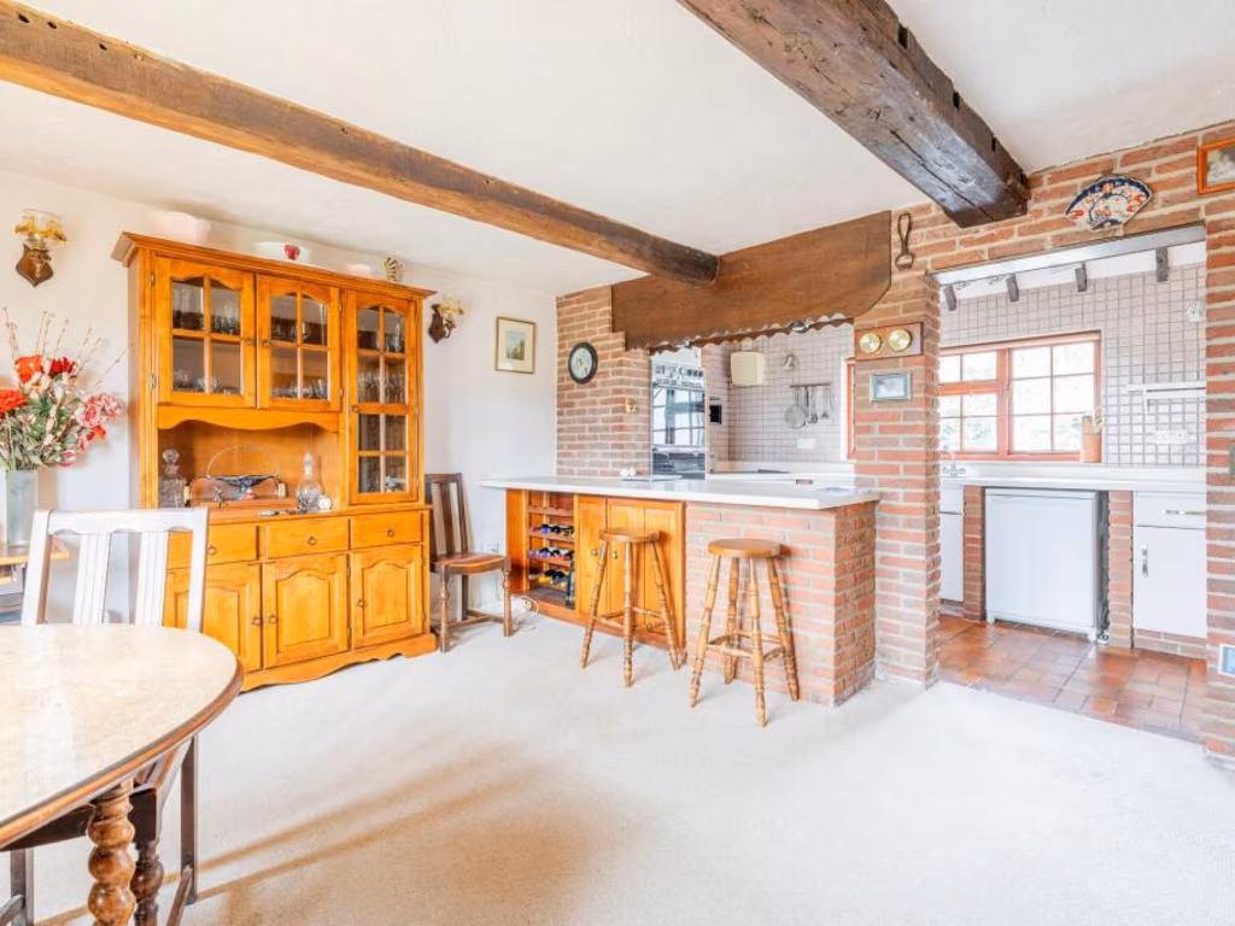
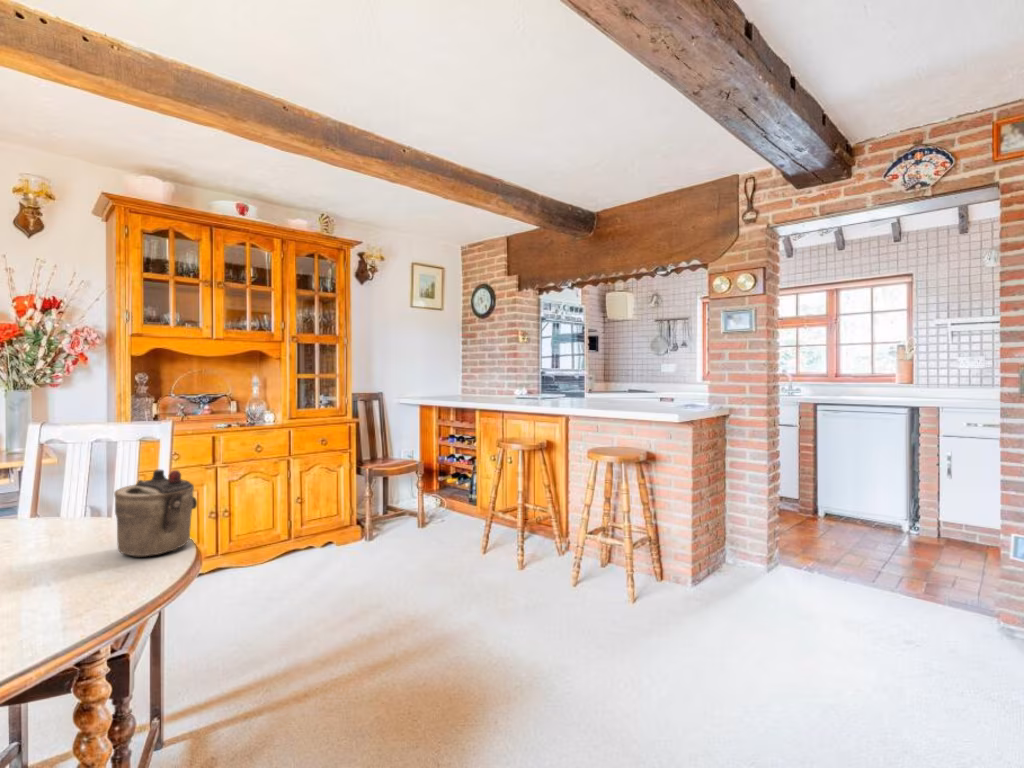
+ teapot (158, 509)
